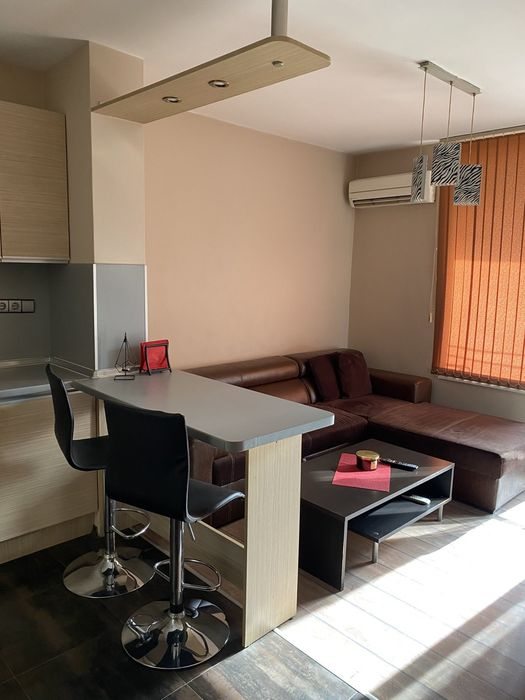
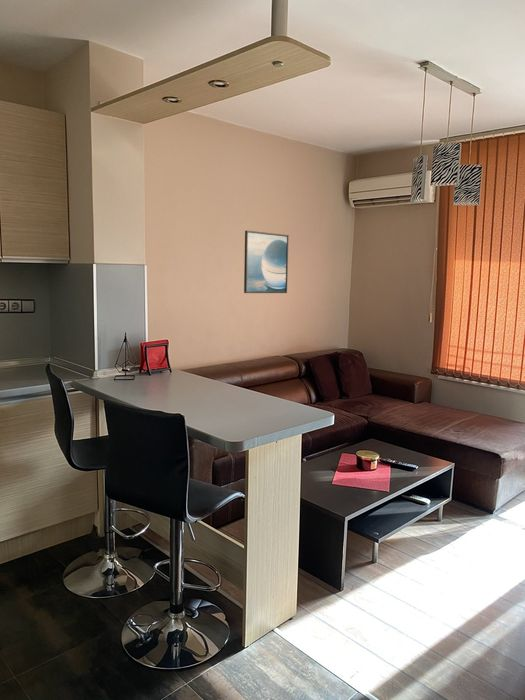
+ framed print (266, 263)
